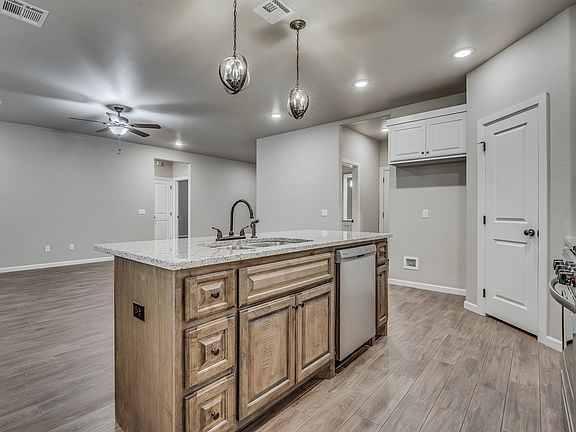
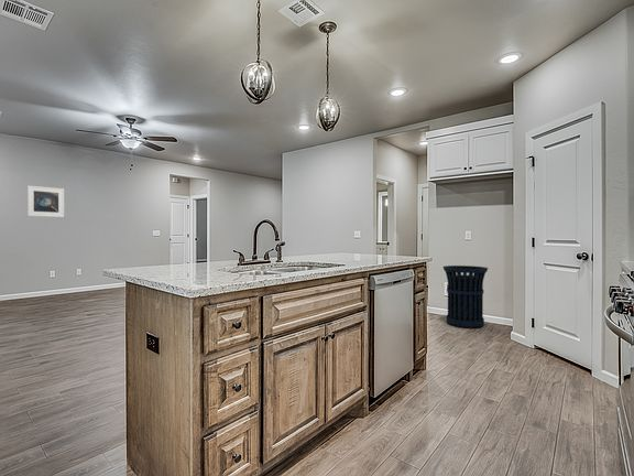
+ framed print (46, 202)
+ trash can (464, 295)
